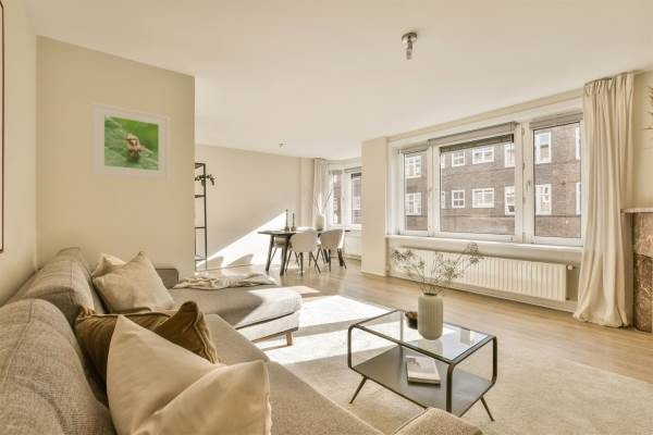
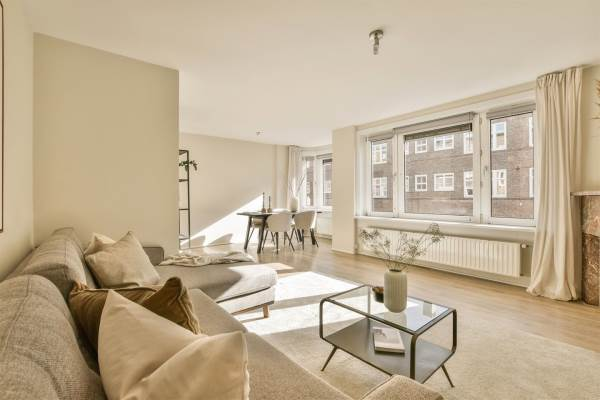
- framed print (132, 144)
